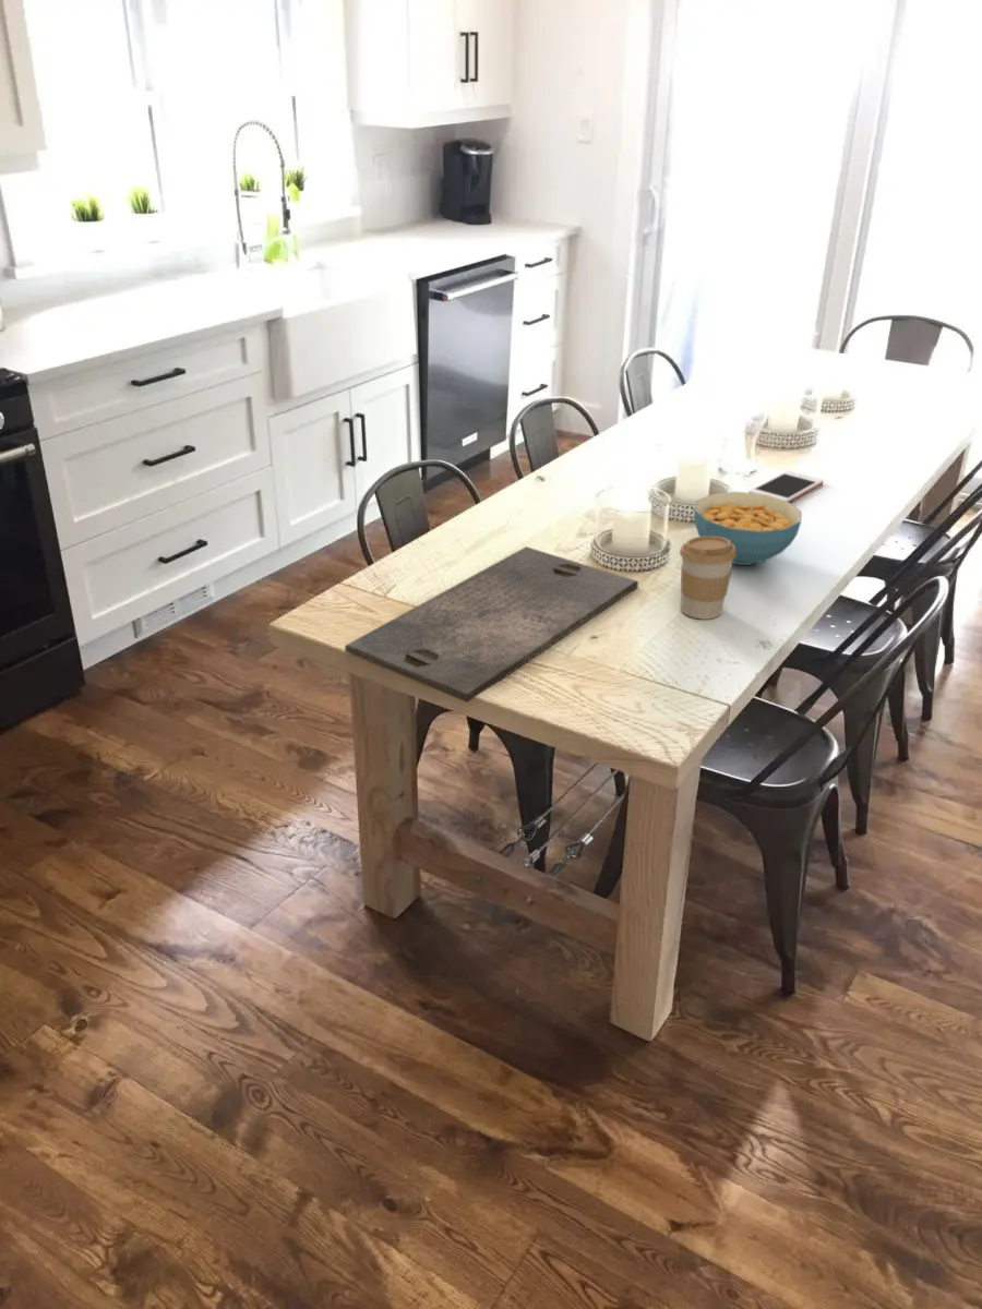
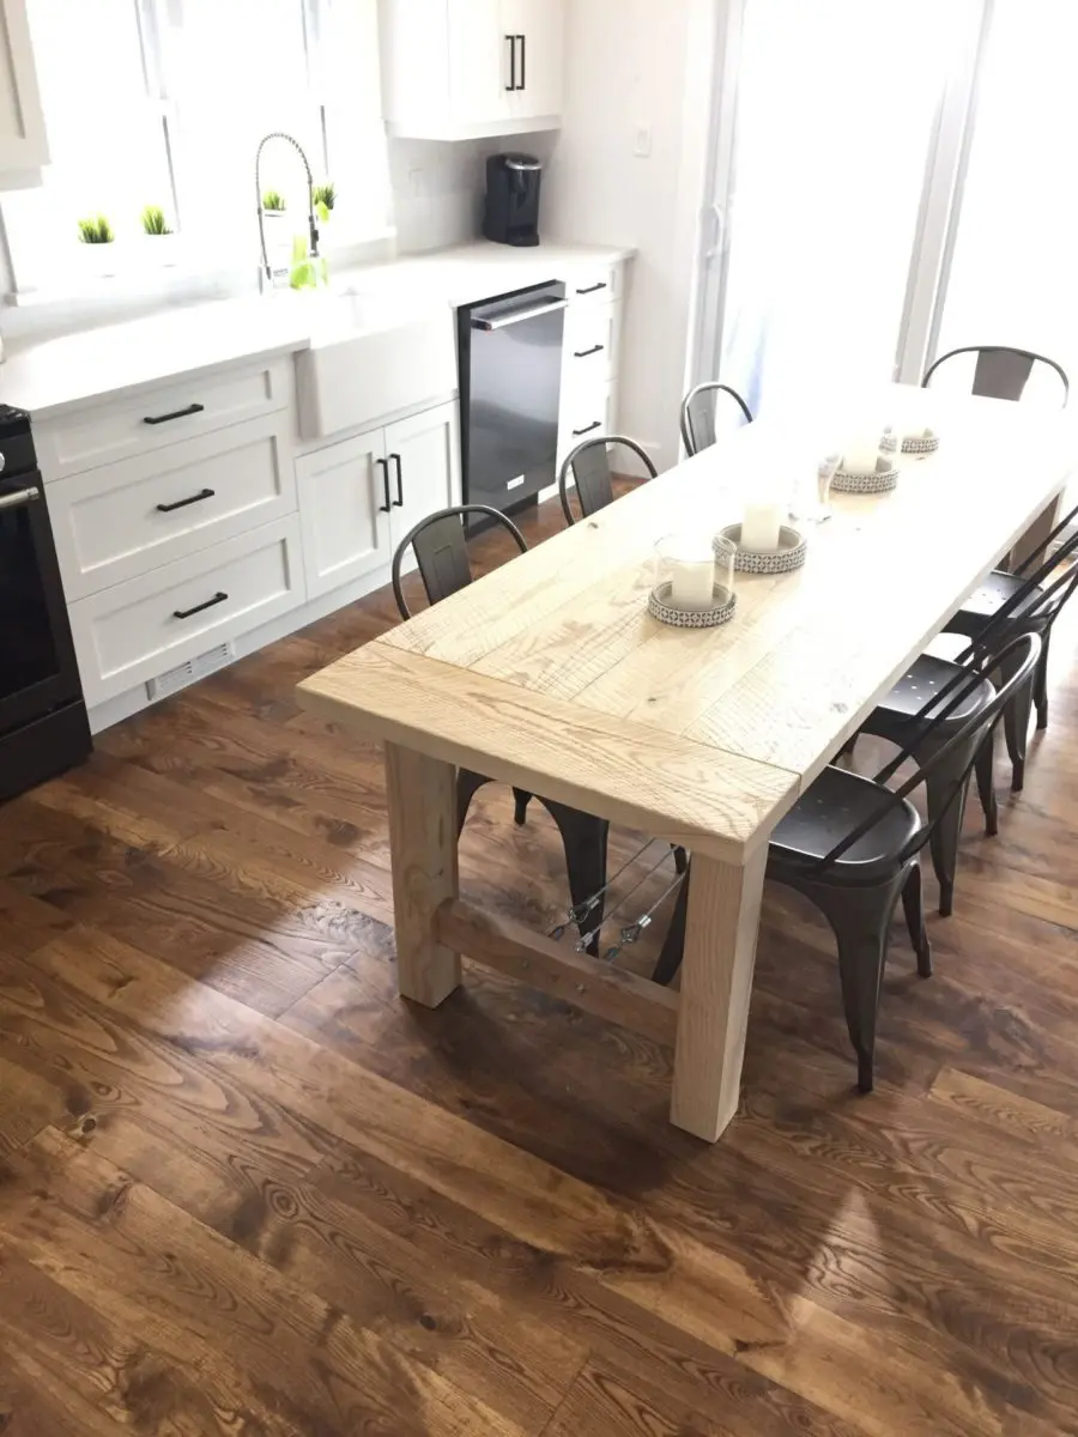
- coffee cup (705, 575)
- cell phone (786, 487)
- cereal bowl (744, 535)
- cutting board (500, 613)
